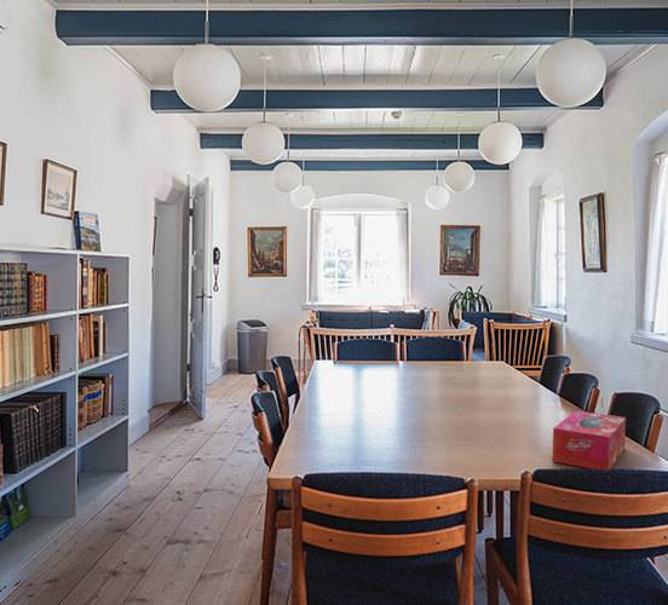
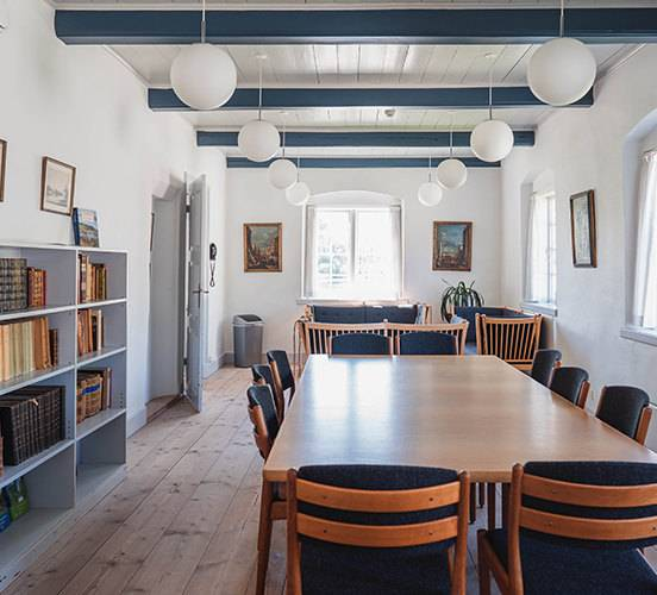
- tissue box (589, 438)
